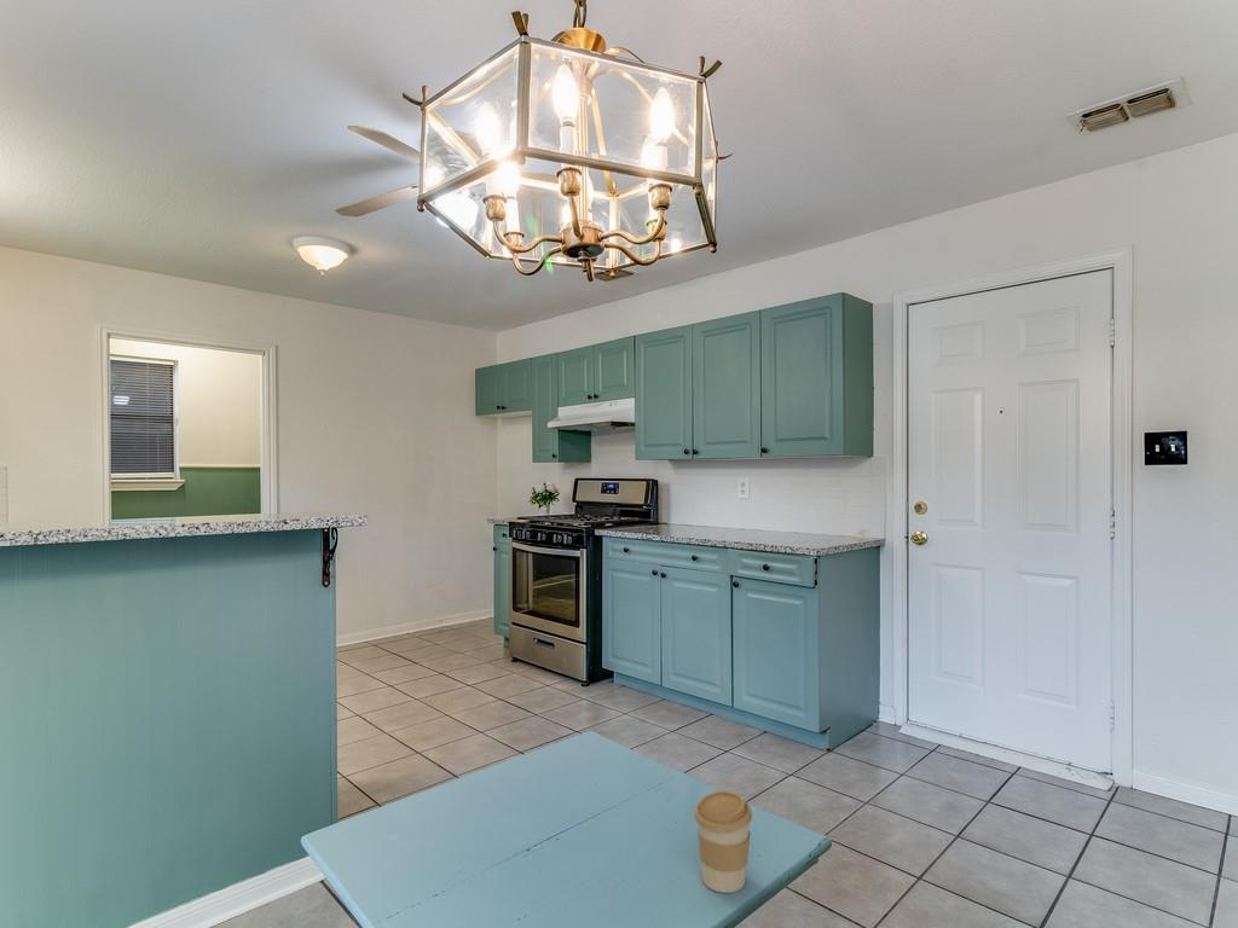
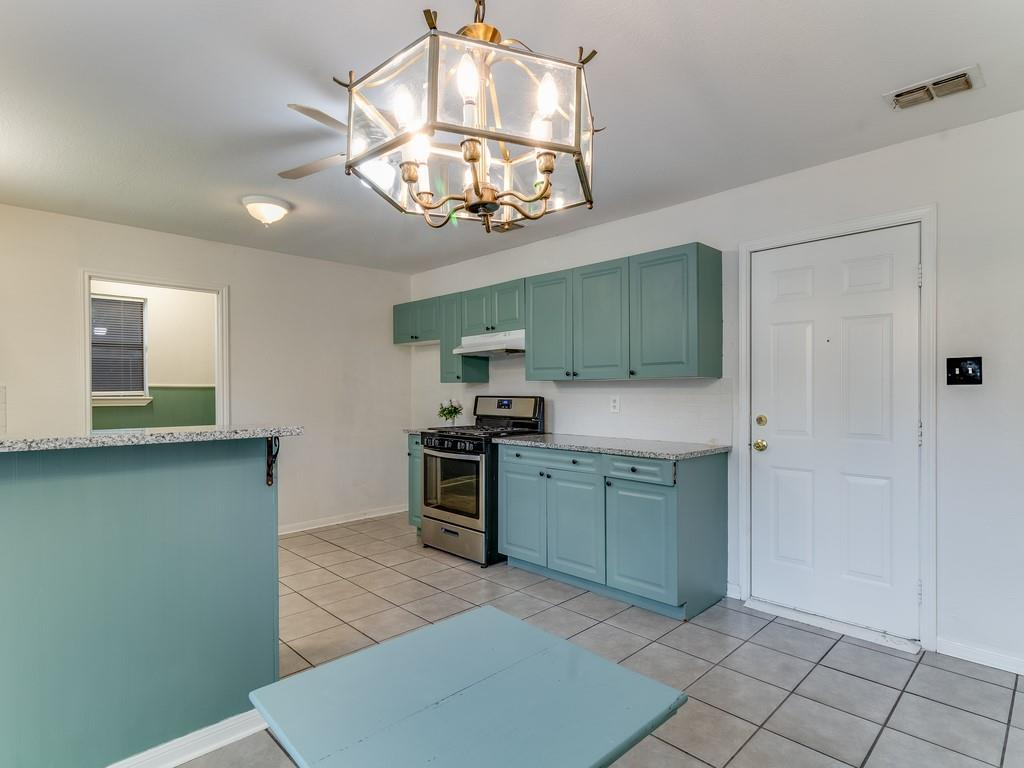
- coffee cup (723, 840)
